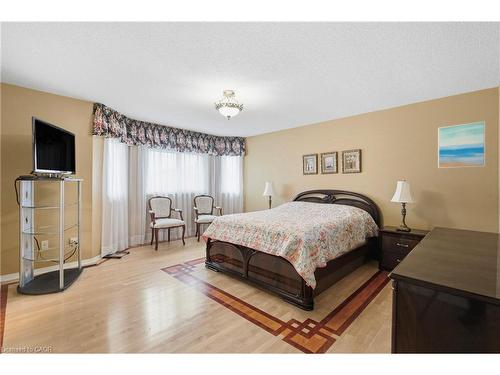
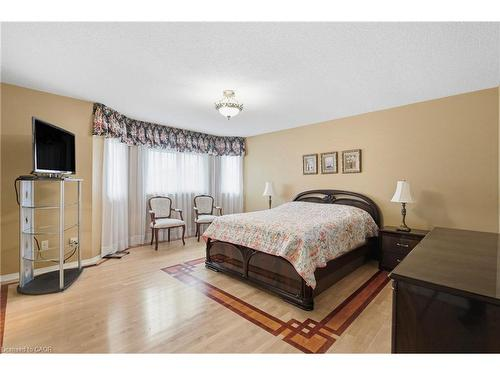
- wall art (460, 146)
